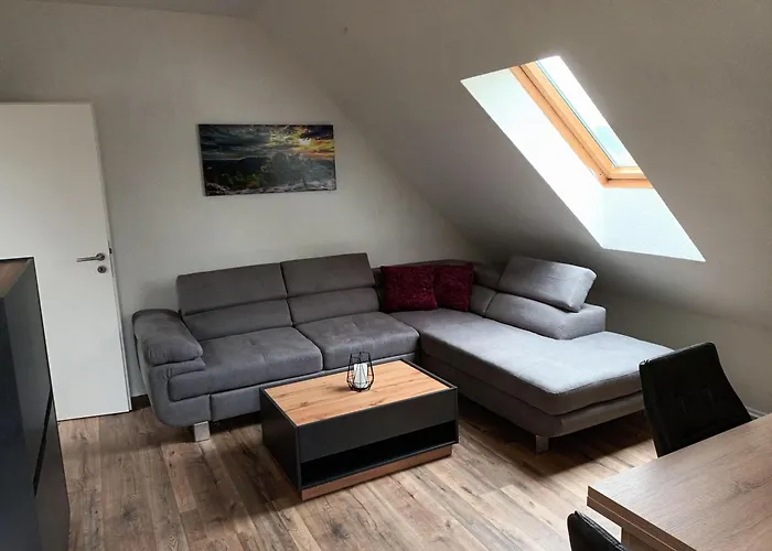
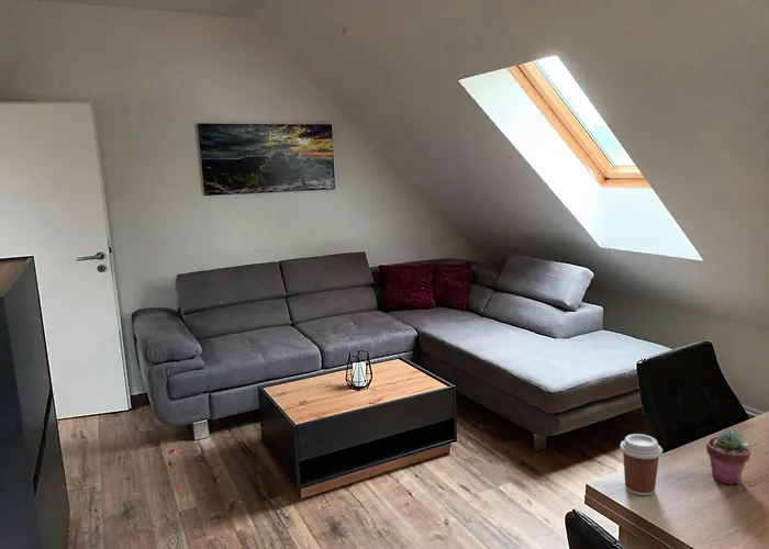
+ coffee cup (640, 463)
+ potted succulent (727, 455)
